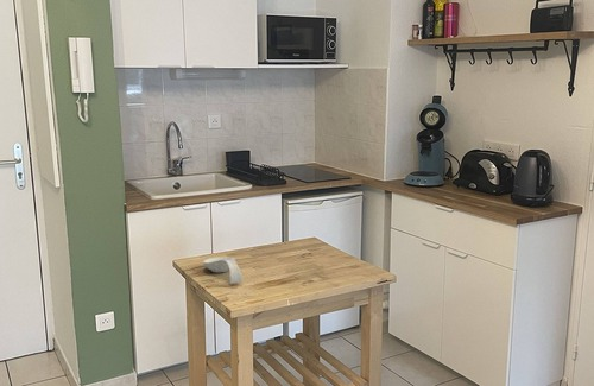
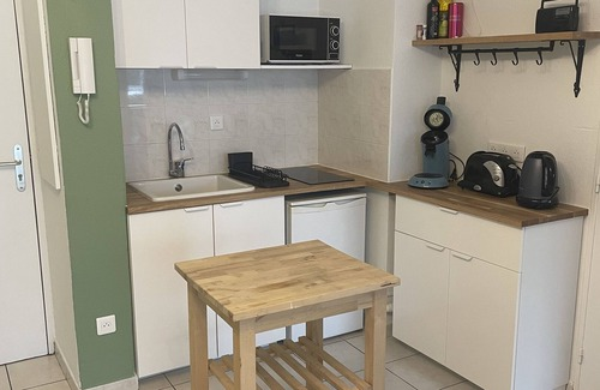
- spoon rest (225, 265)
